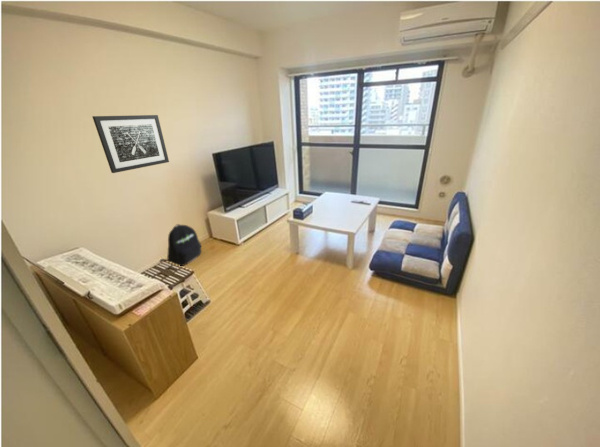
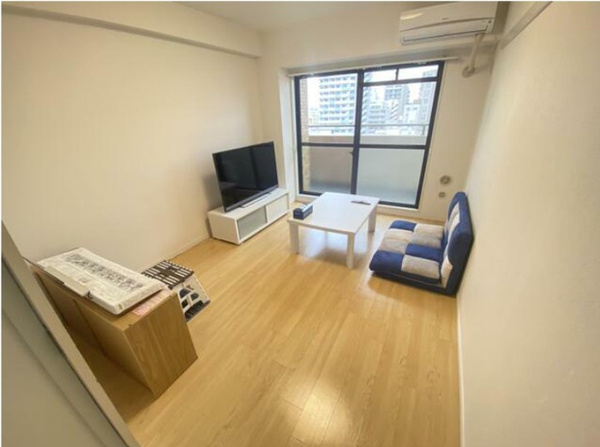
- backpack (180, 242)
- wall art (135, 142)
